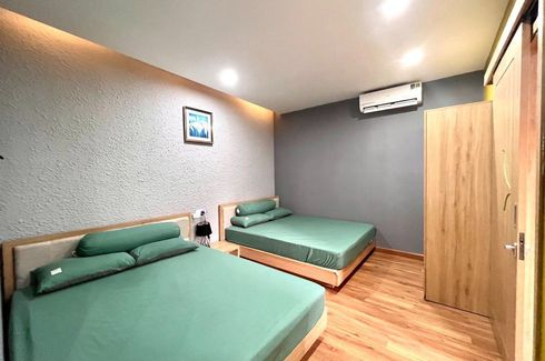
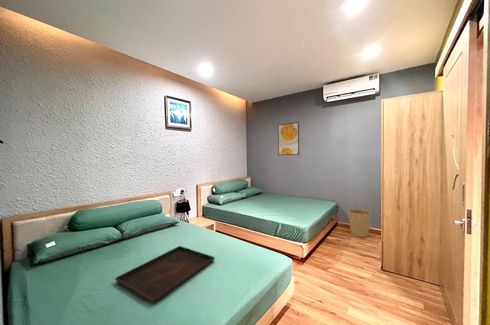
+ basket (359, 220)
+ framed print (288, 139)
+ serving tray (169, 268)
